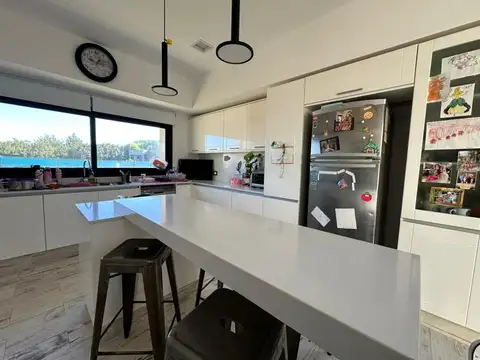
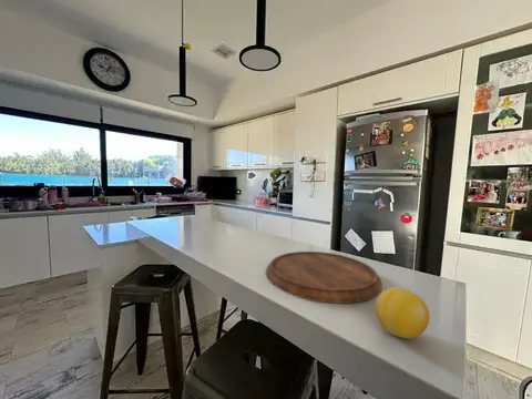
+ cutting board (320, 270)
+ fruit (401, 311)
